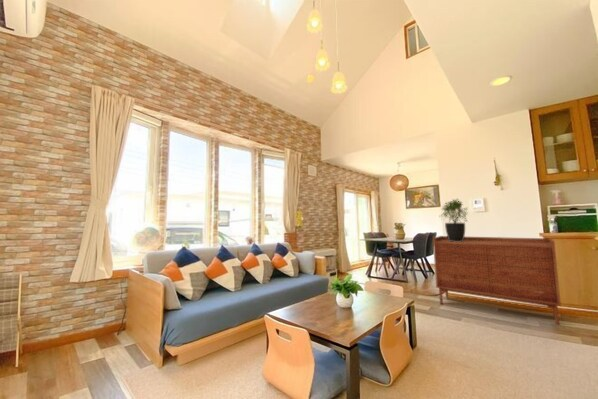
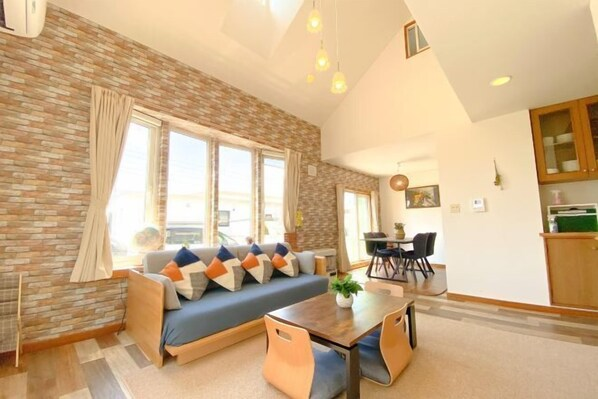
- potted plant (453, 219)
- sideboard (490, 273)
